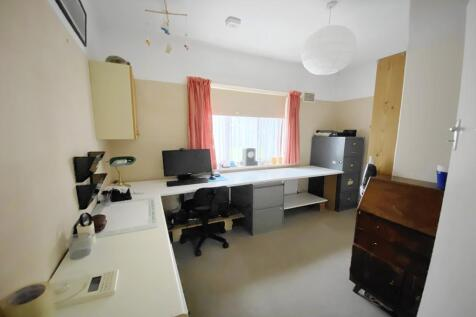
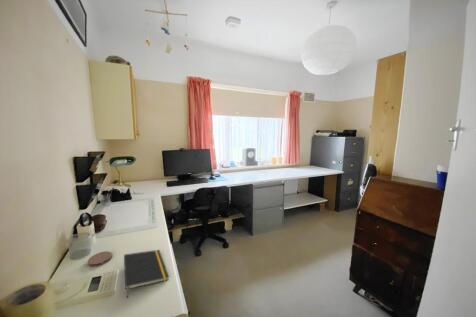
+ notepad (145, 266)
+ coaster (100, 258)
